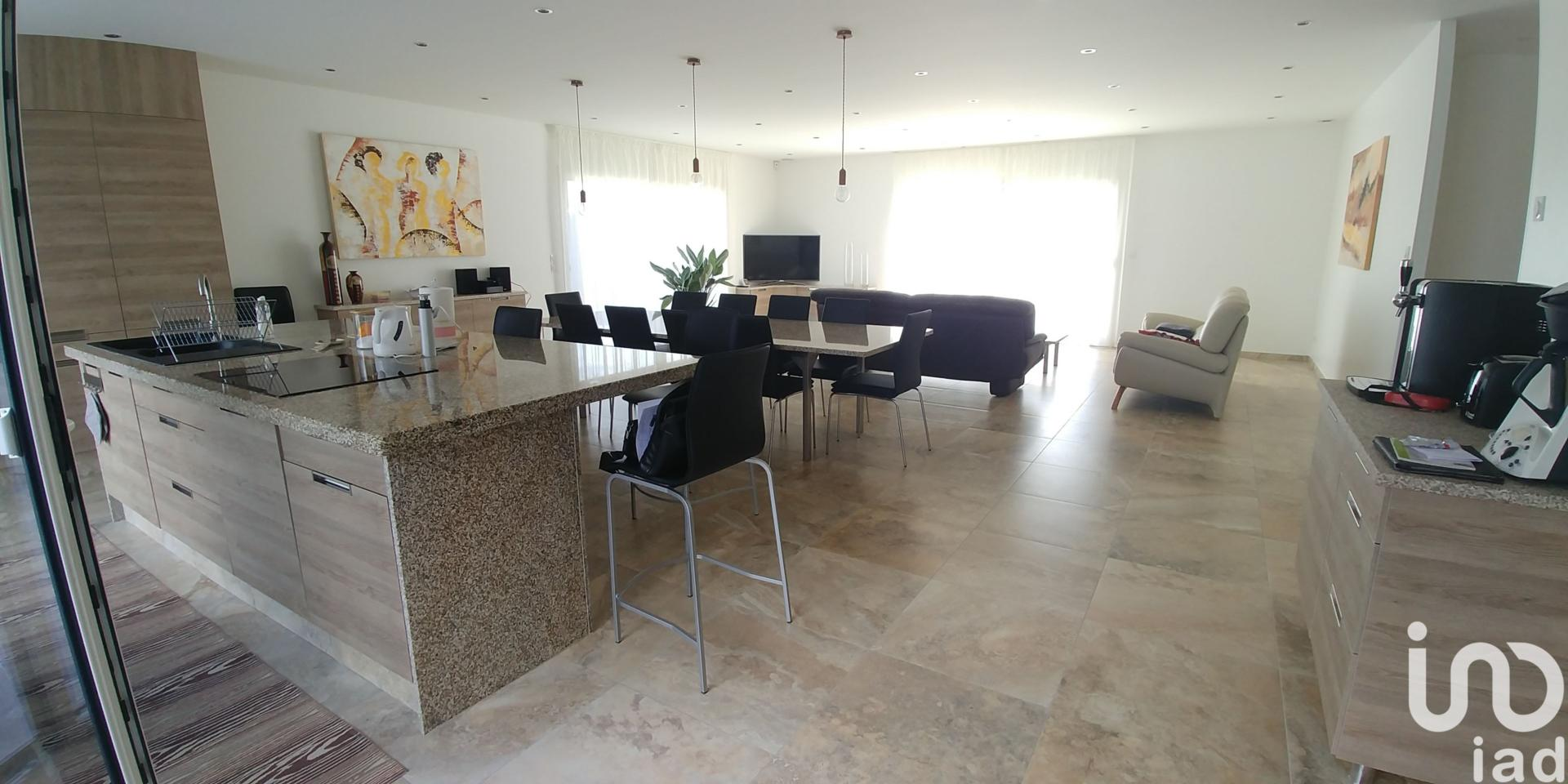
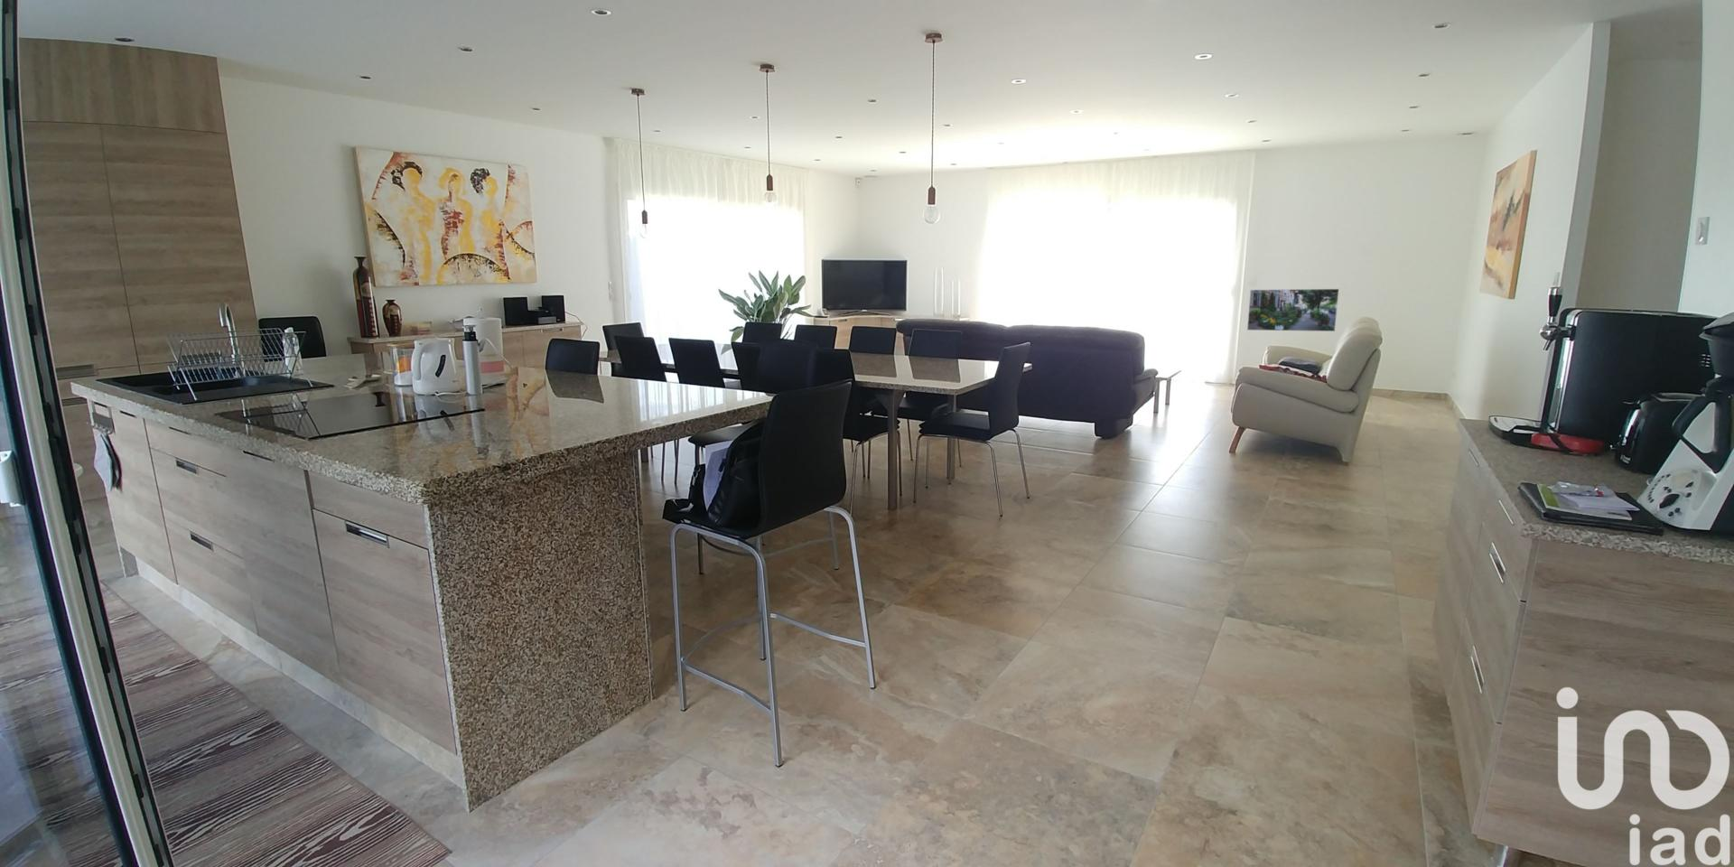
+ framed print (1292, 310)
